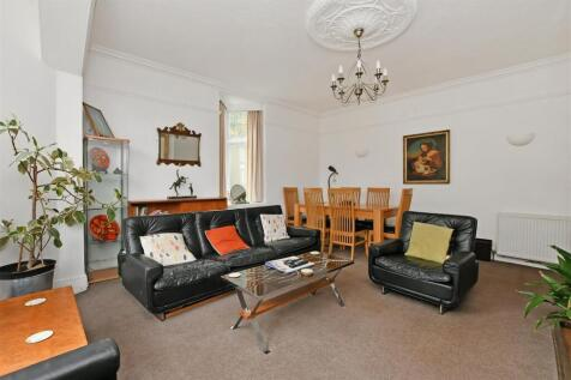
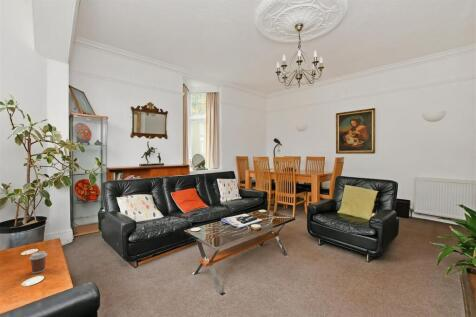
+ coffee cup (38, 262)
